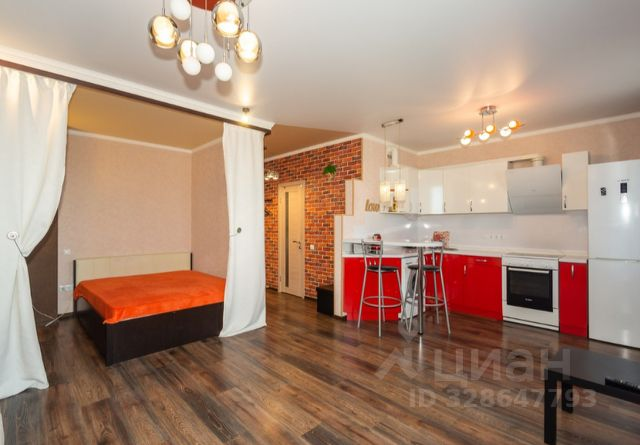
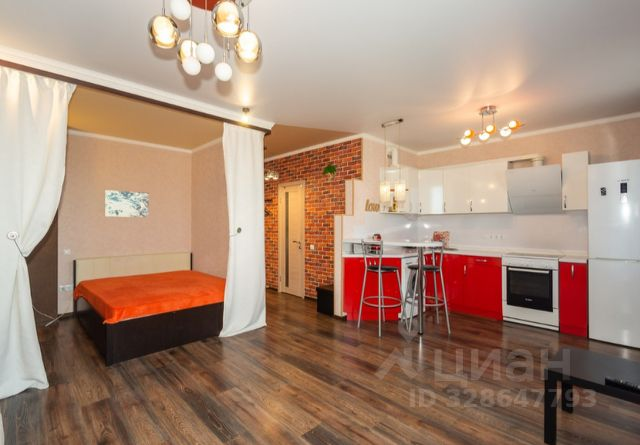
+ wall art (127, 204)
